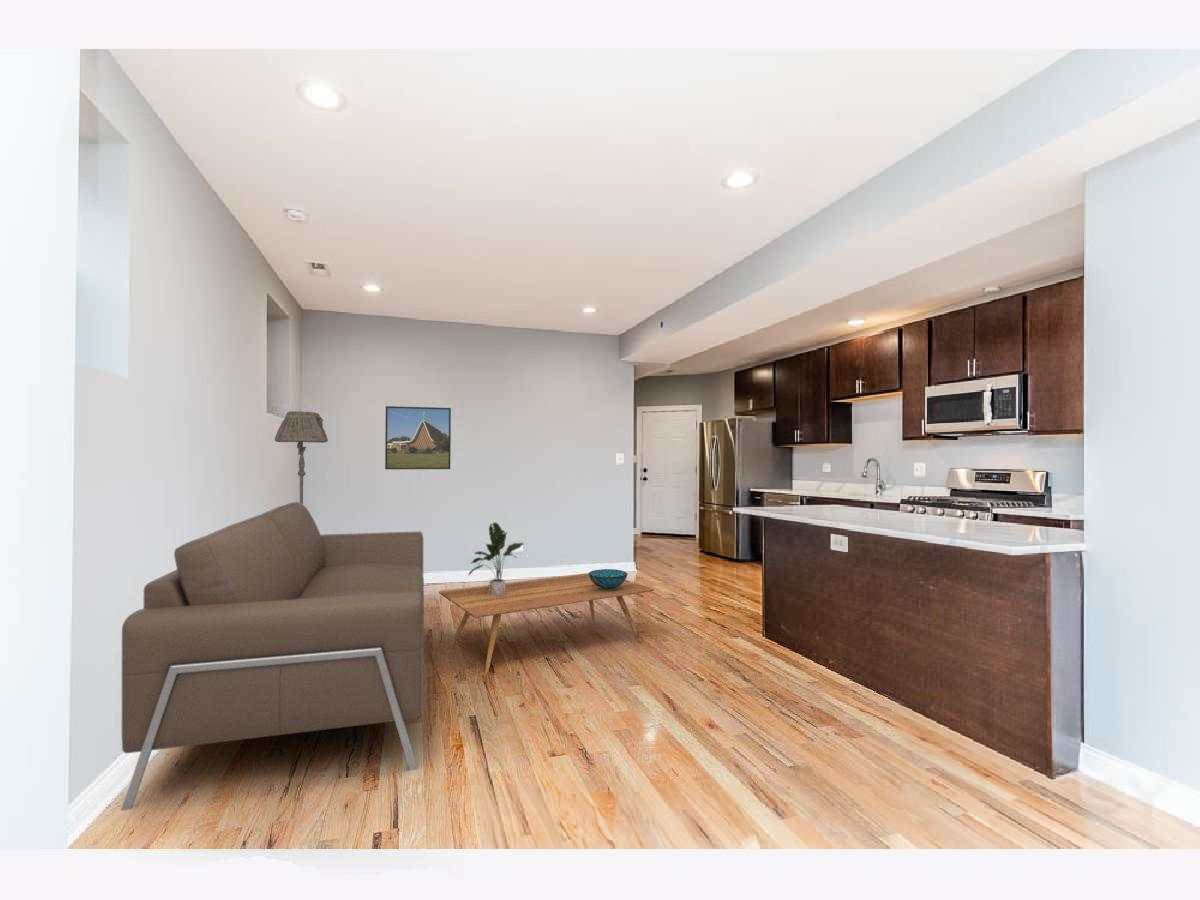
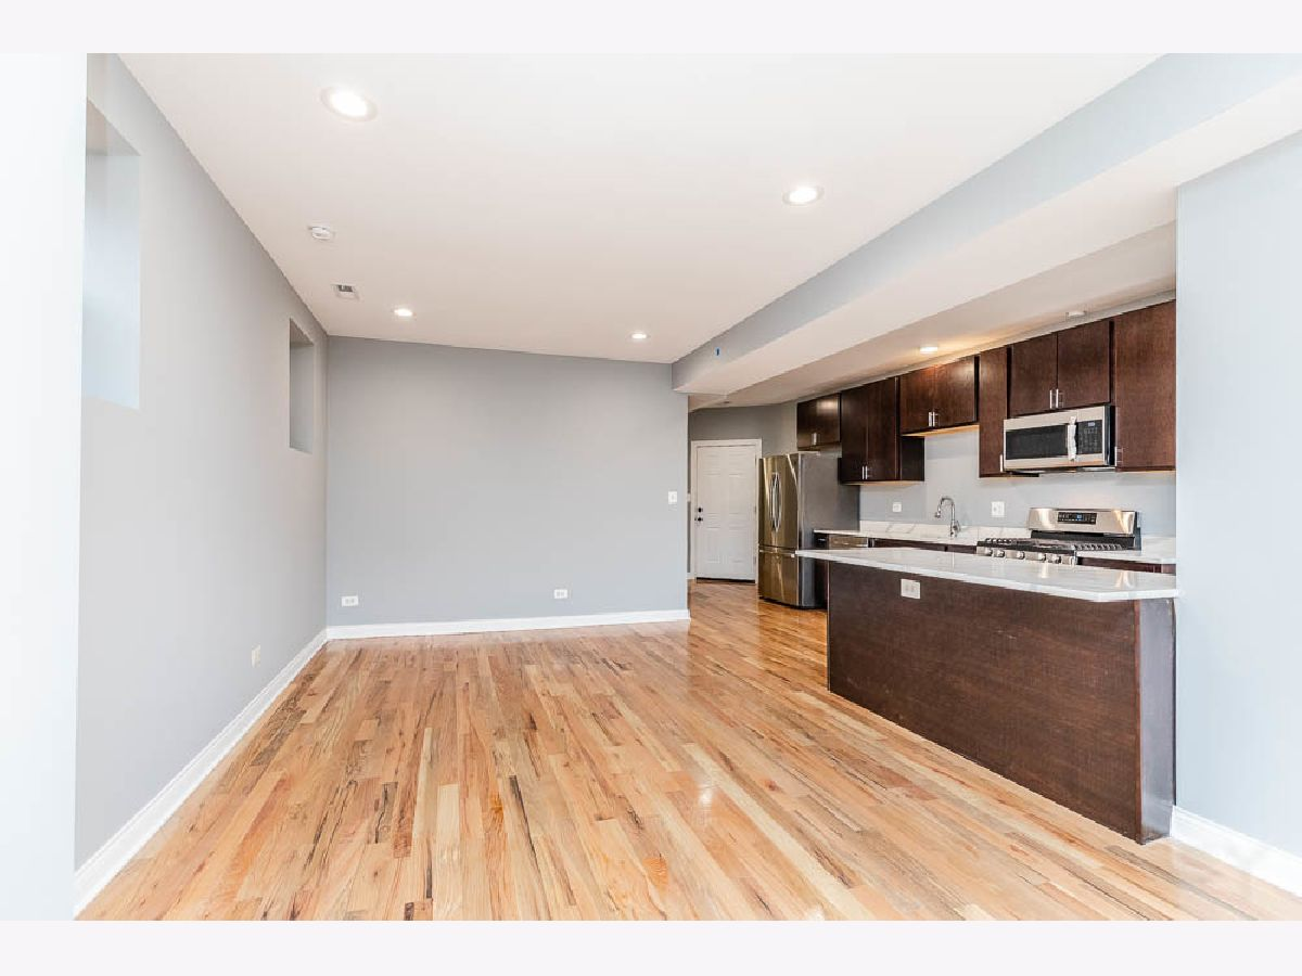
- coffee table (544, 607)
- floor lamp (301, 503)
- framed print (418, 438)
- potted plant (496, 557)
- sofa (326, 598)
- decorative bowl (607, 580)
